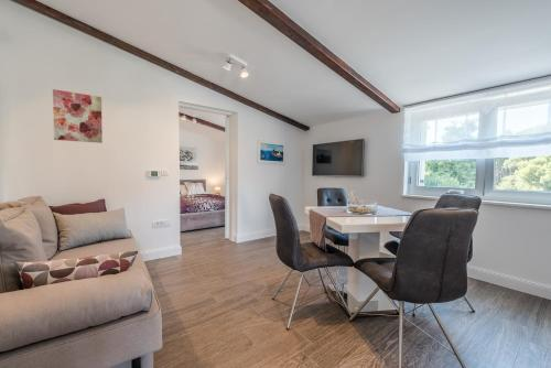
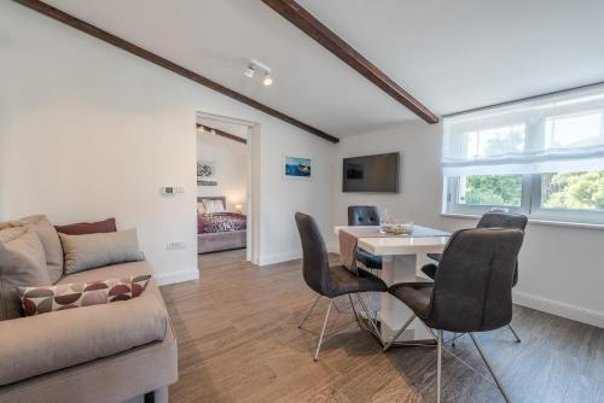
- wall art (78, 117)
